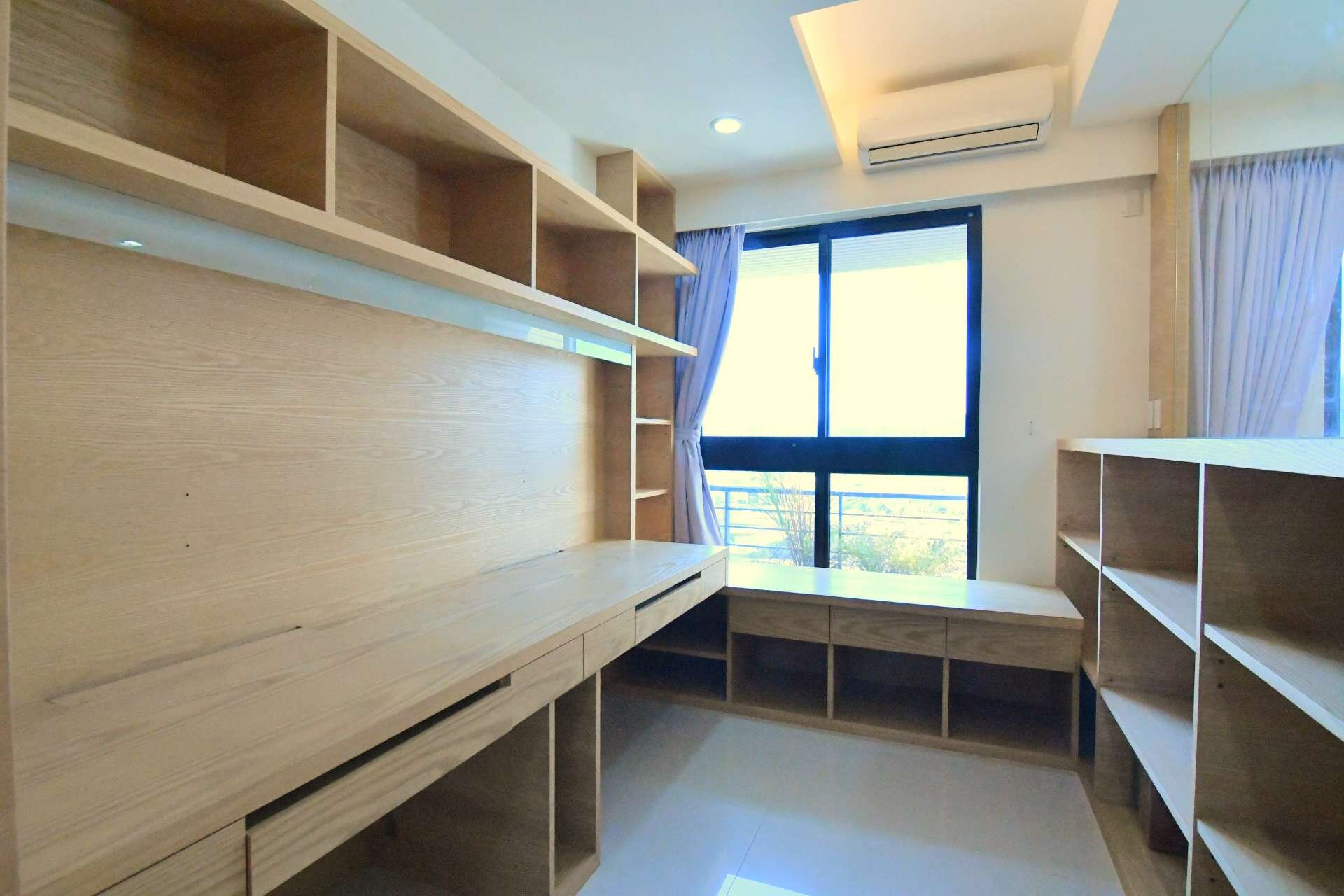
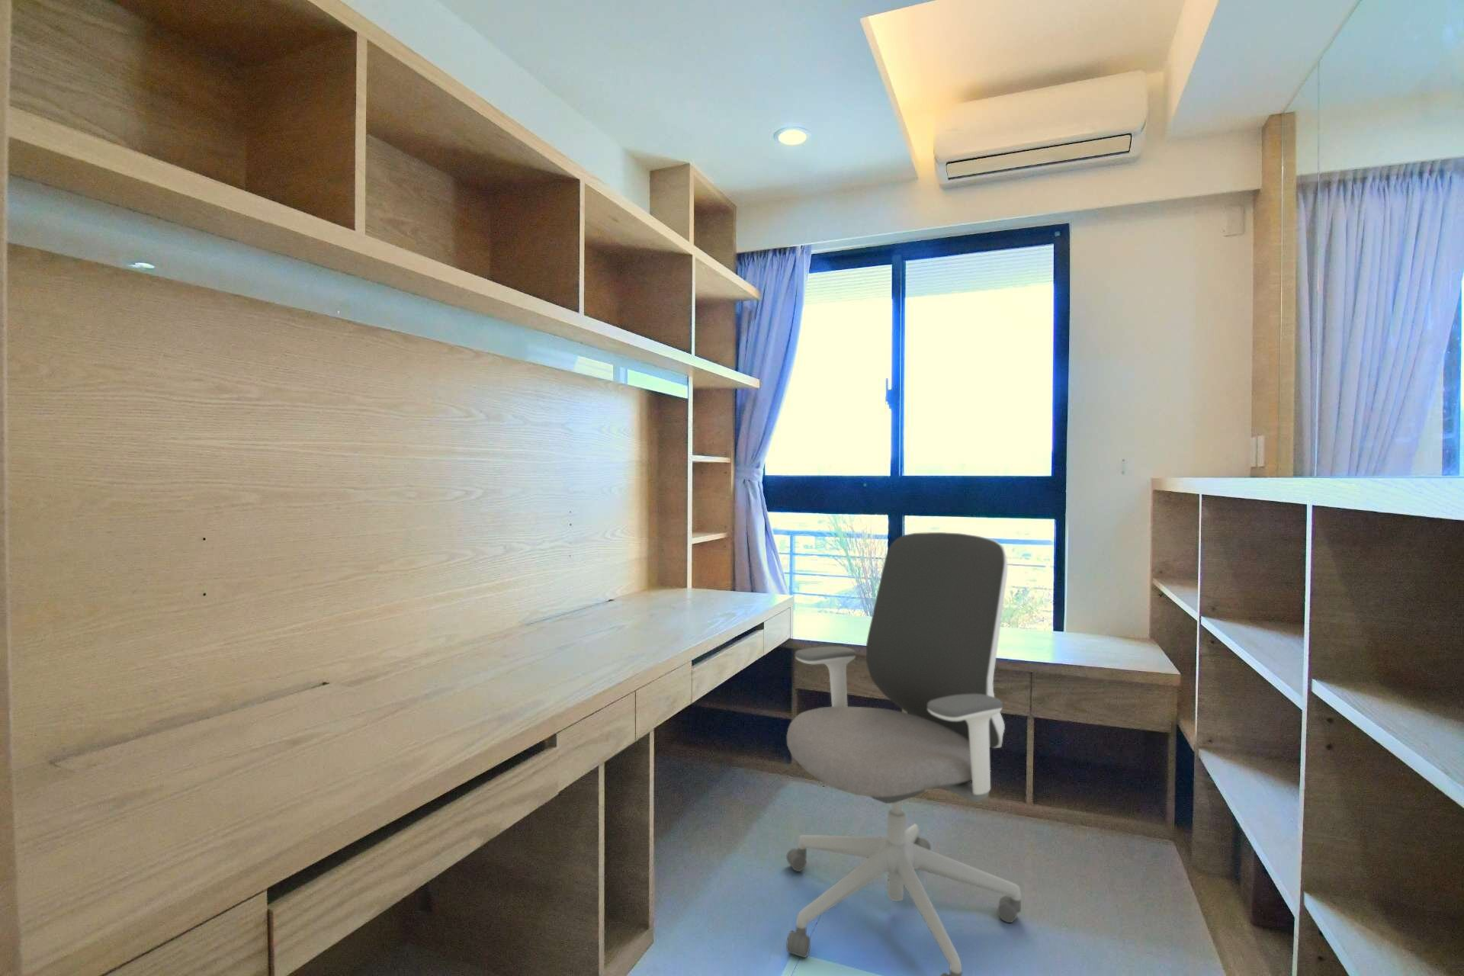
+ office chair (903, 727)
